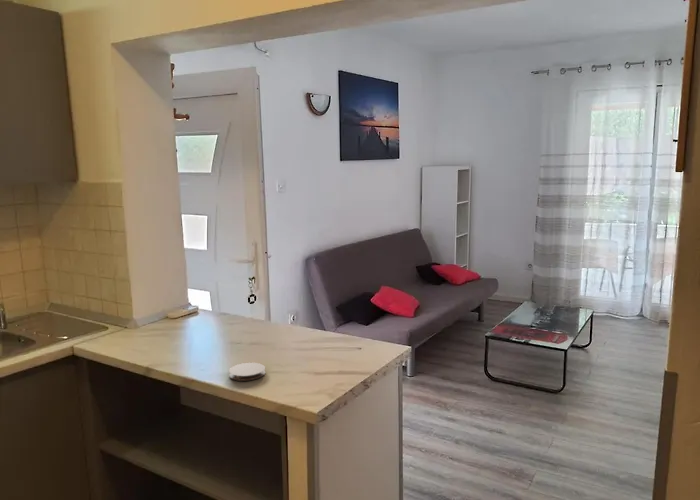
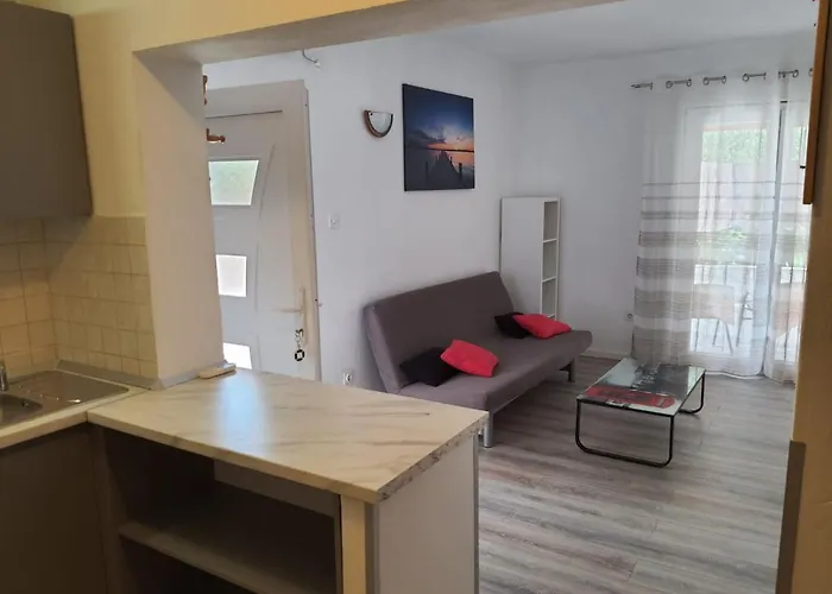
- coaster (247, 371)
